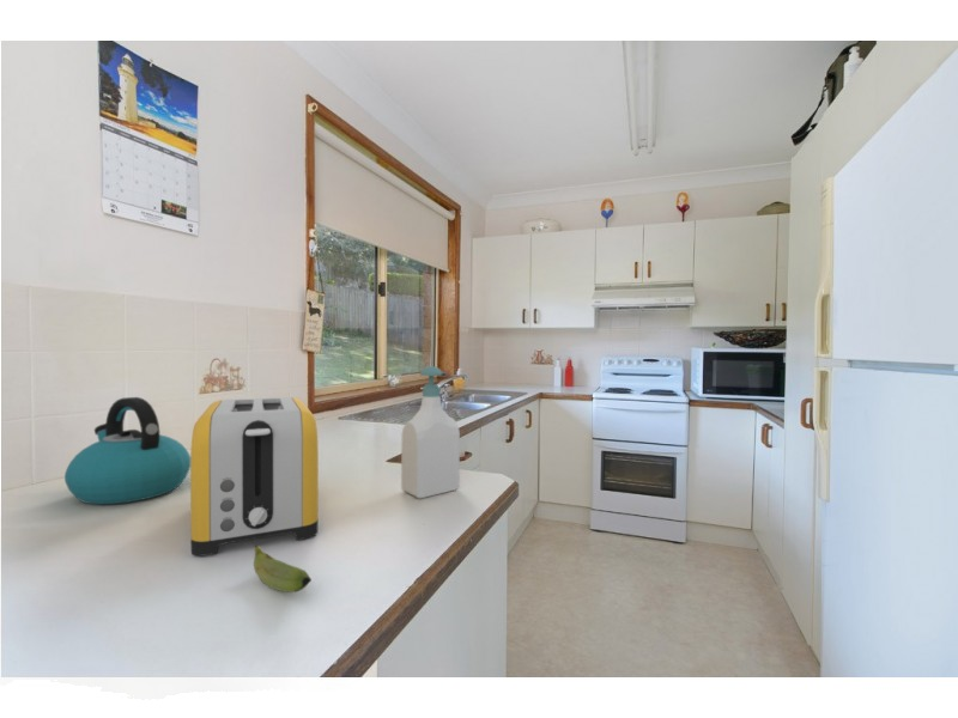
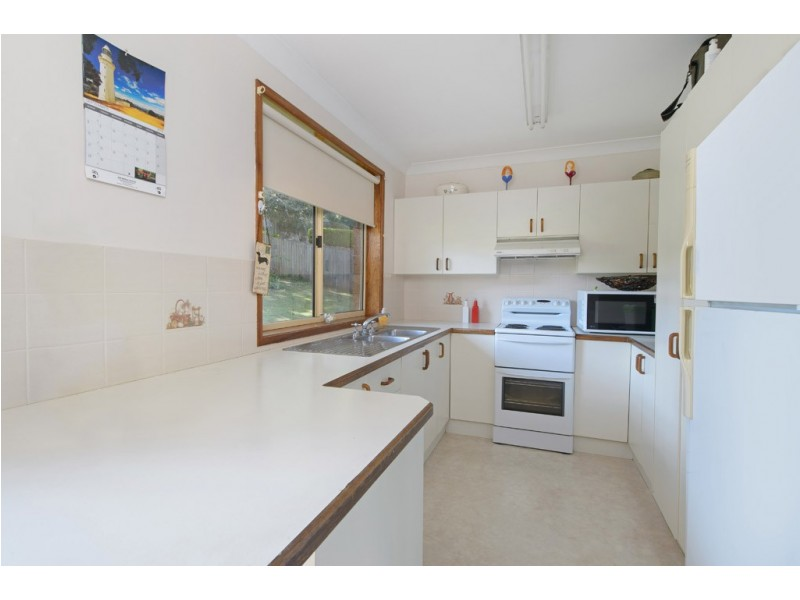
- banana (283, 573)
- toaster (257, 461)
- soap bottle (432, 428)
- kettle (128, 443)
